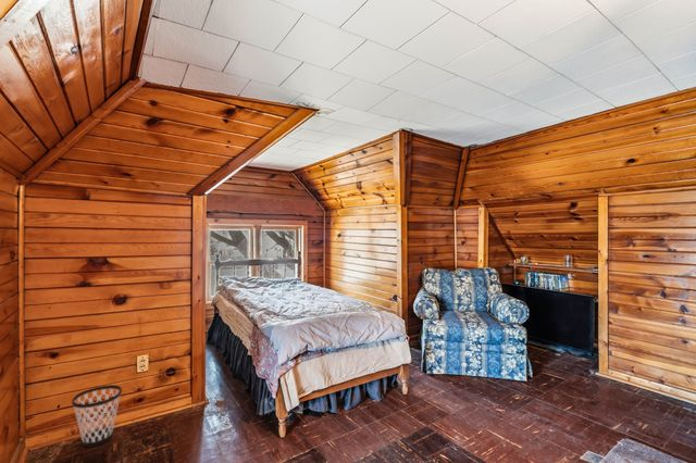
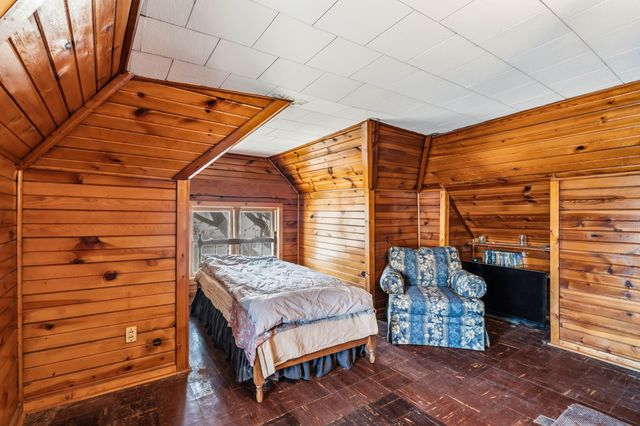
- wastebasket (97, 417)
